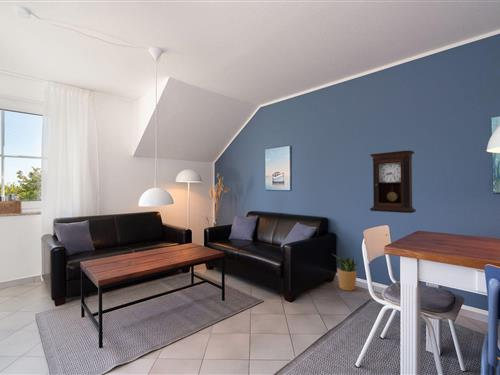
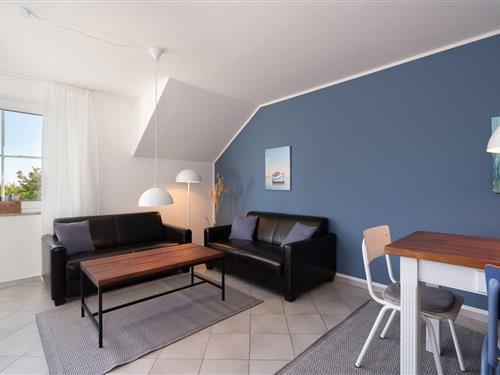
- potted plant (346, 272)
- pendulum clock (390, 182)
